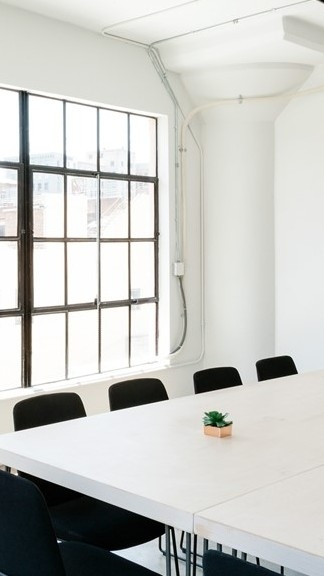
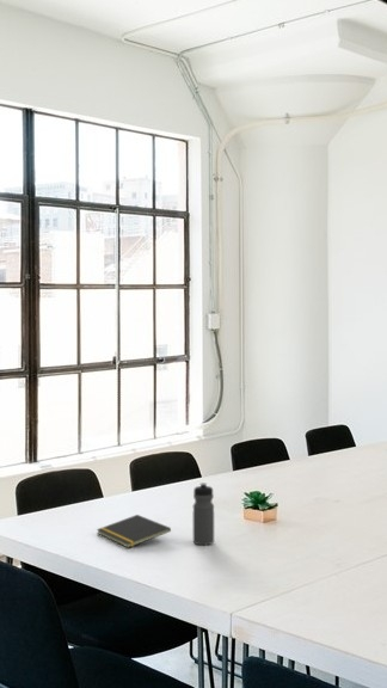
+ notepad (133, 530)
+ water bottle (203, 512)
